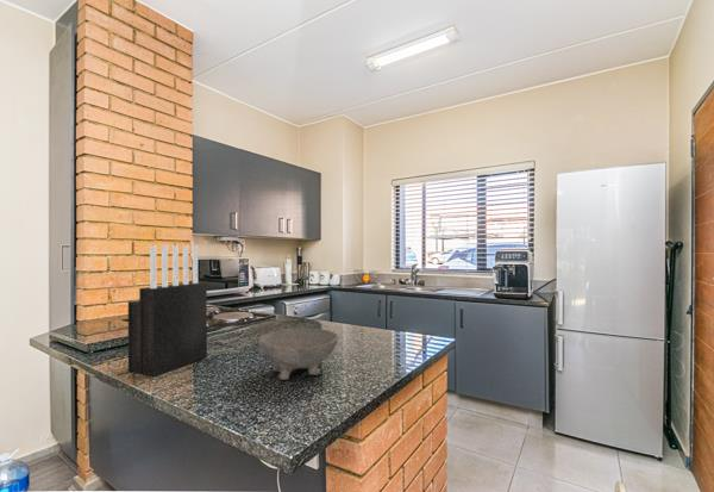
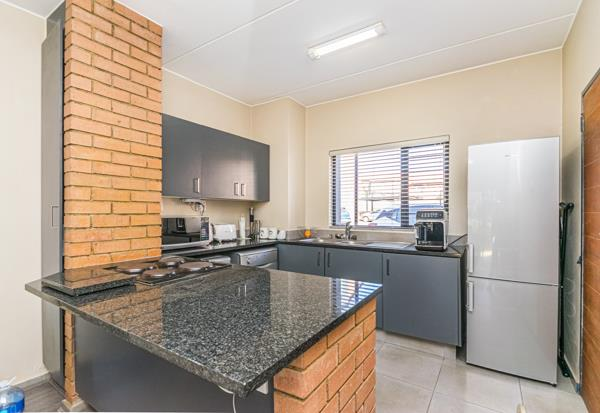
- bowl (299, 354)
- knife block (167, 304)
